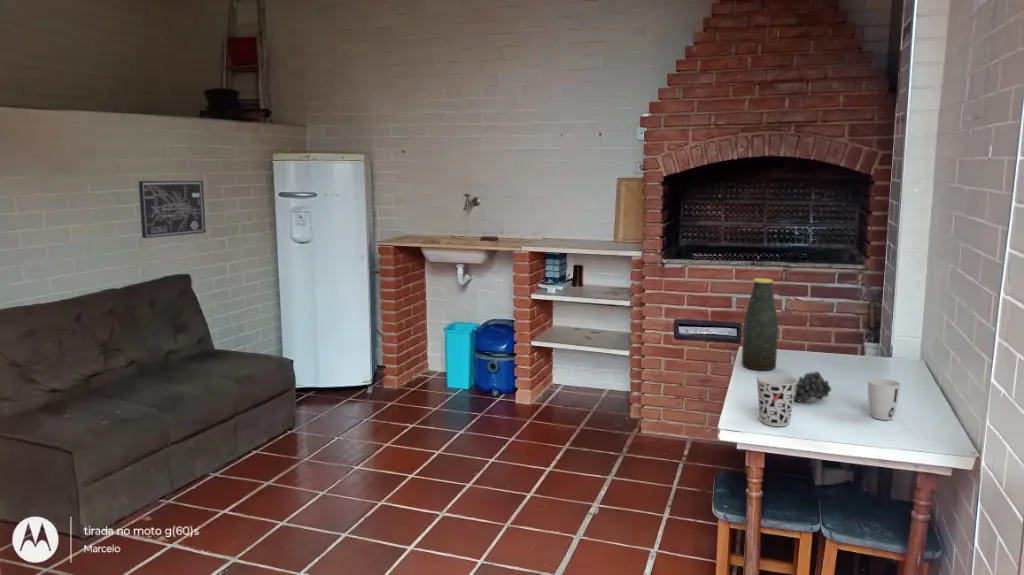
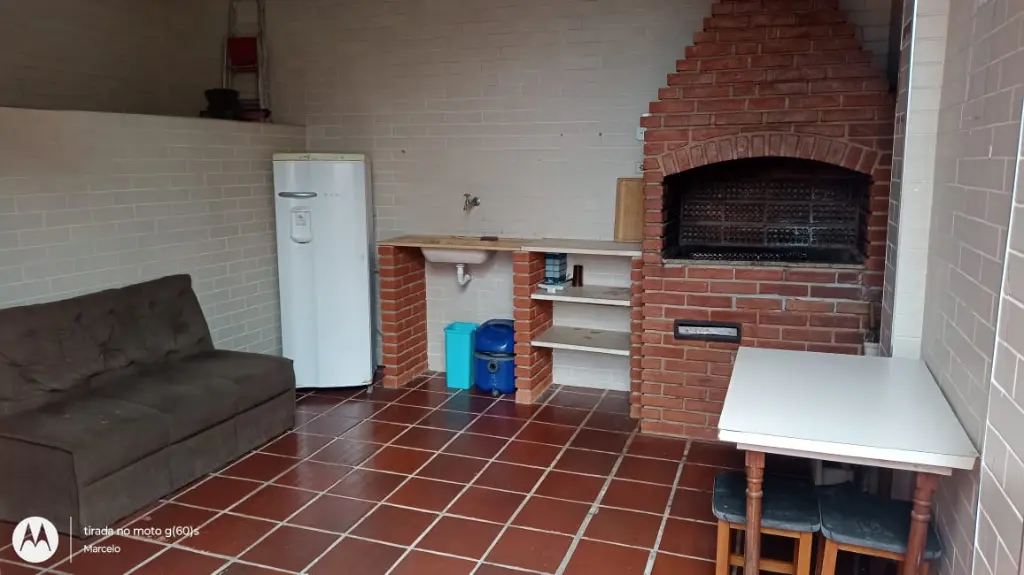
- wall art (173, 208)
- fruit (805, 385)
- cup (775, 400)
- cup (882, 399)
- bottle (760, 323)
